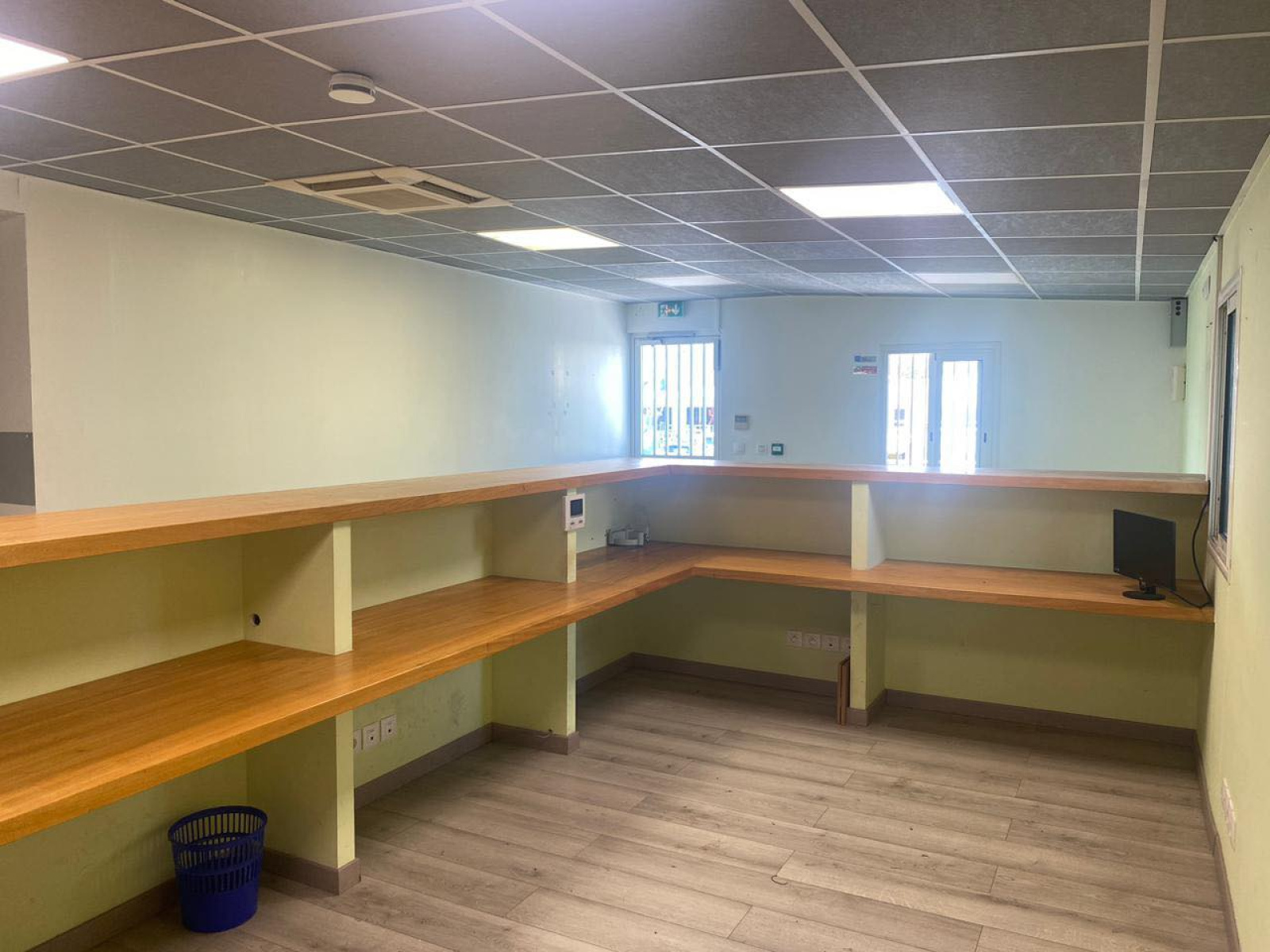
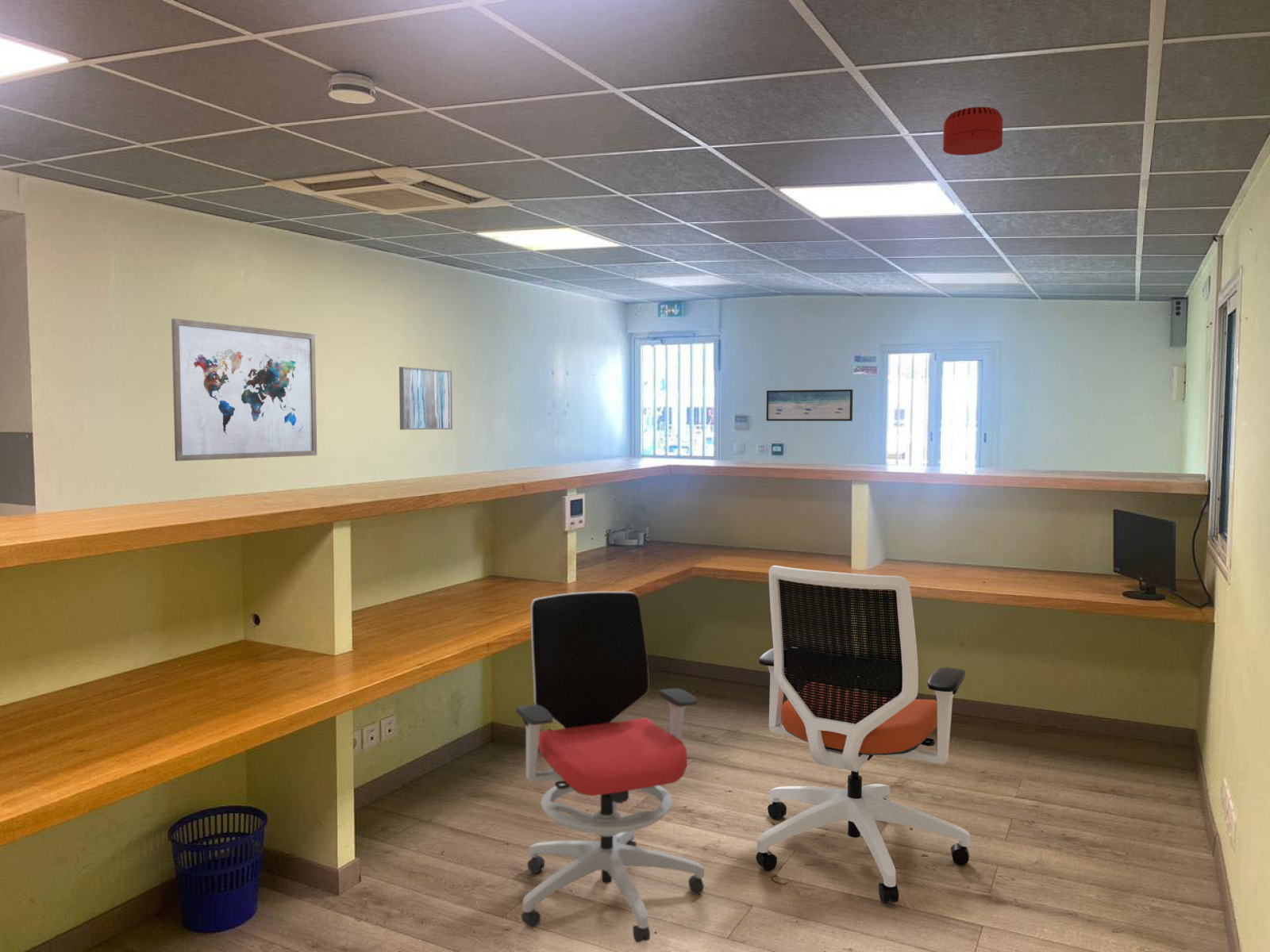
+ smoke detector (972, 130)
+ wall art (250, 393)
+ wall art (808, 405)
+ office chair (859, 704)
+ office chair (609, 754)
+ wall art (426, 399)
